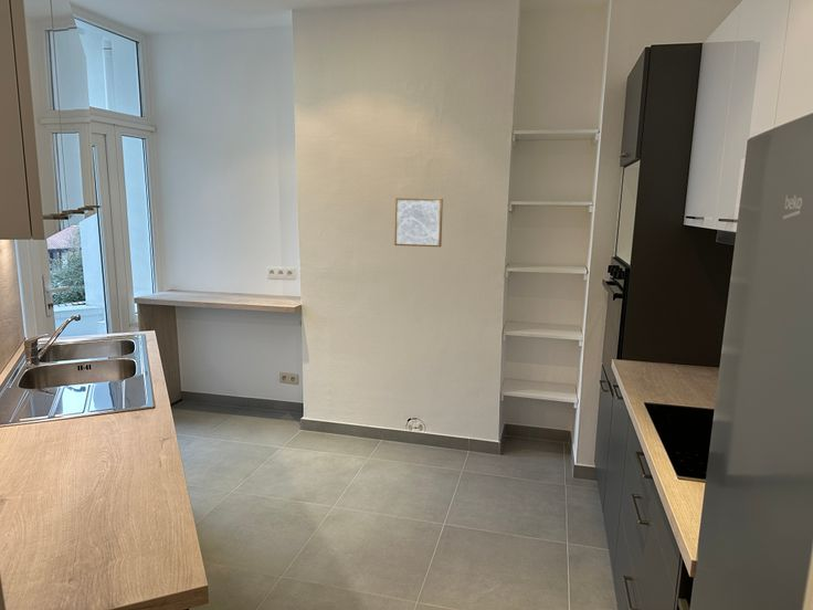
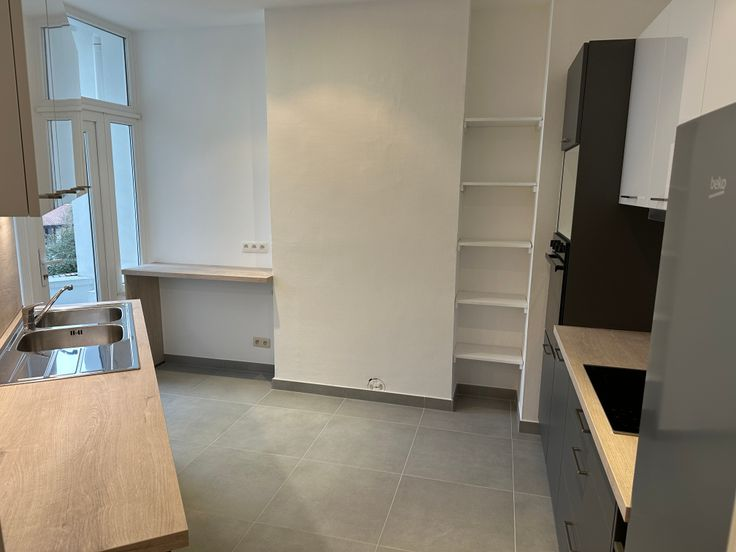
- wall art (418, 222)
